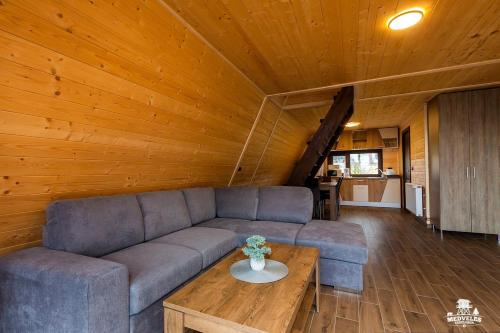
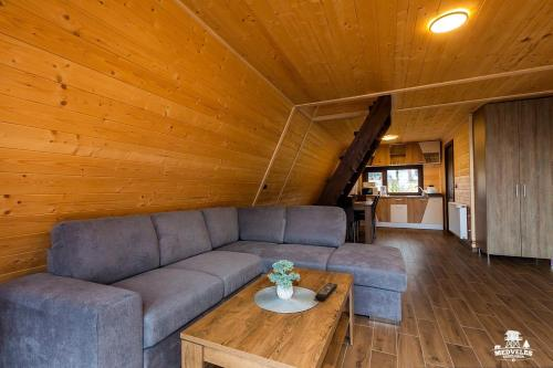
+ remote control (326, 291)
